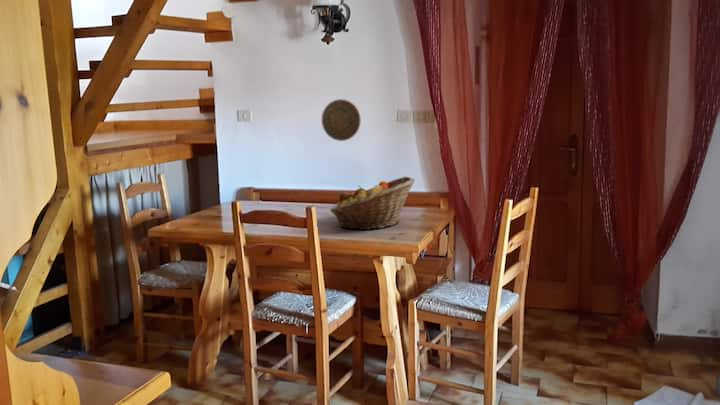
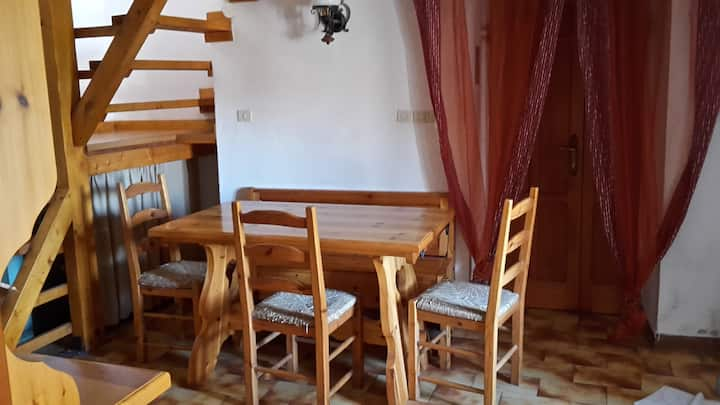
- fruit basket (373, 201)
- decorative plate (340, 120)
